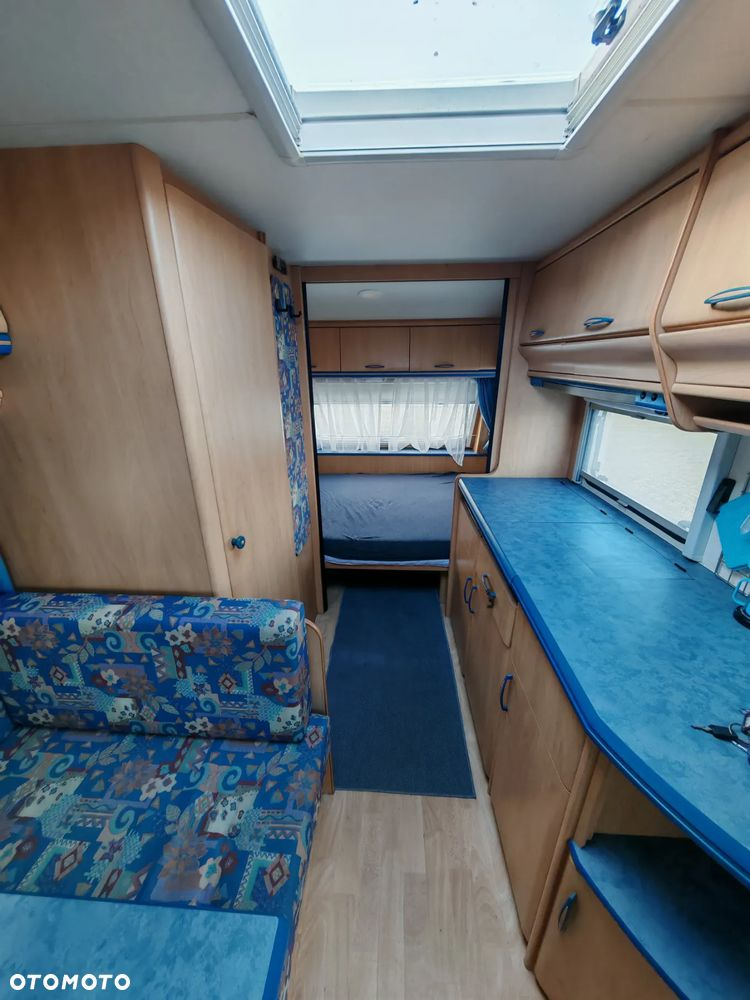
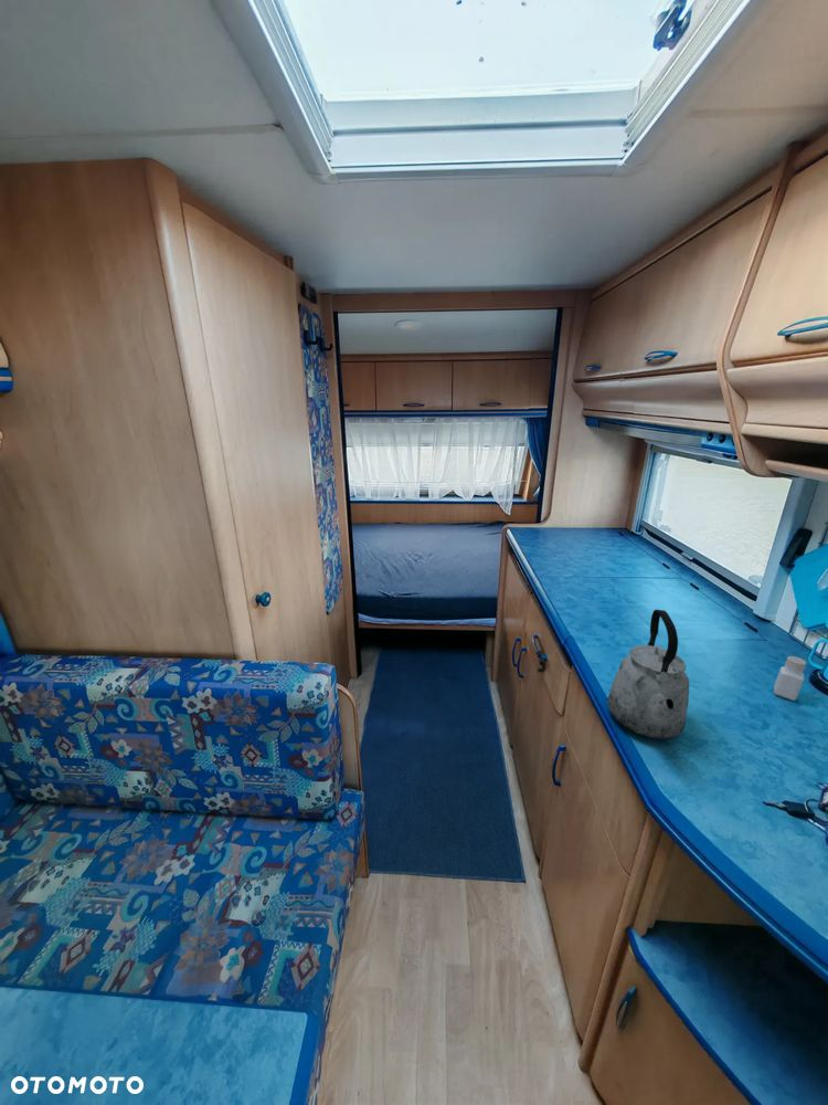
+ kettle (657, 678)
+ pepper shaker (790, 677)
